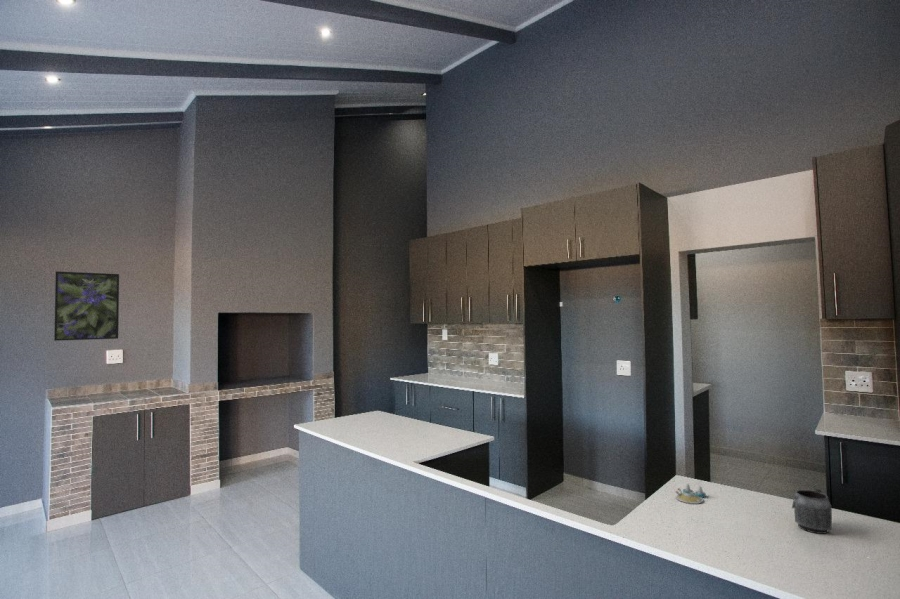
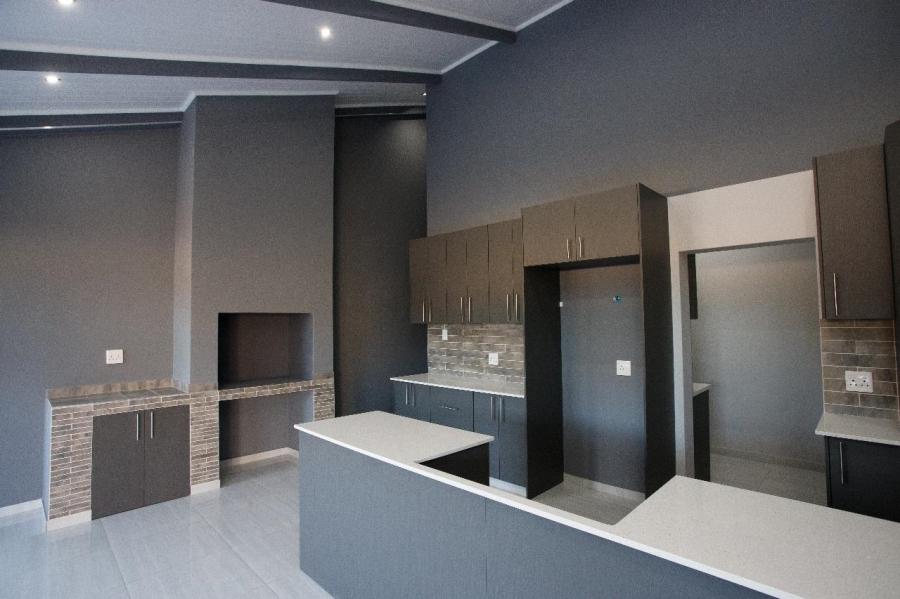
- salt and pepper shaker set (690, 492)
- mug (813, 509)
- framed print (87, 306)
